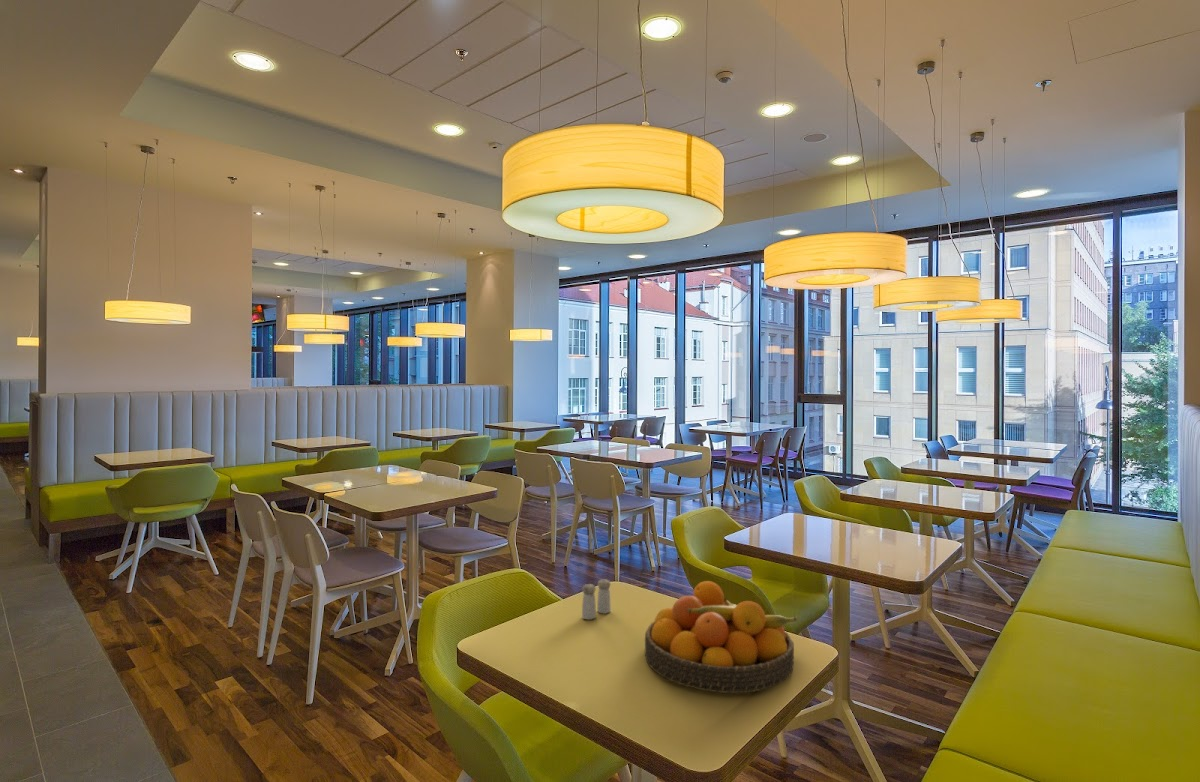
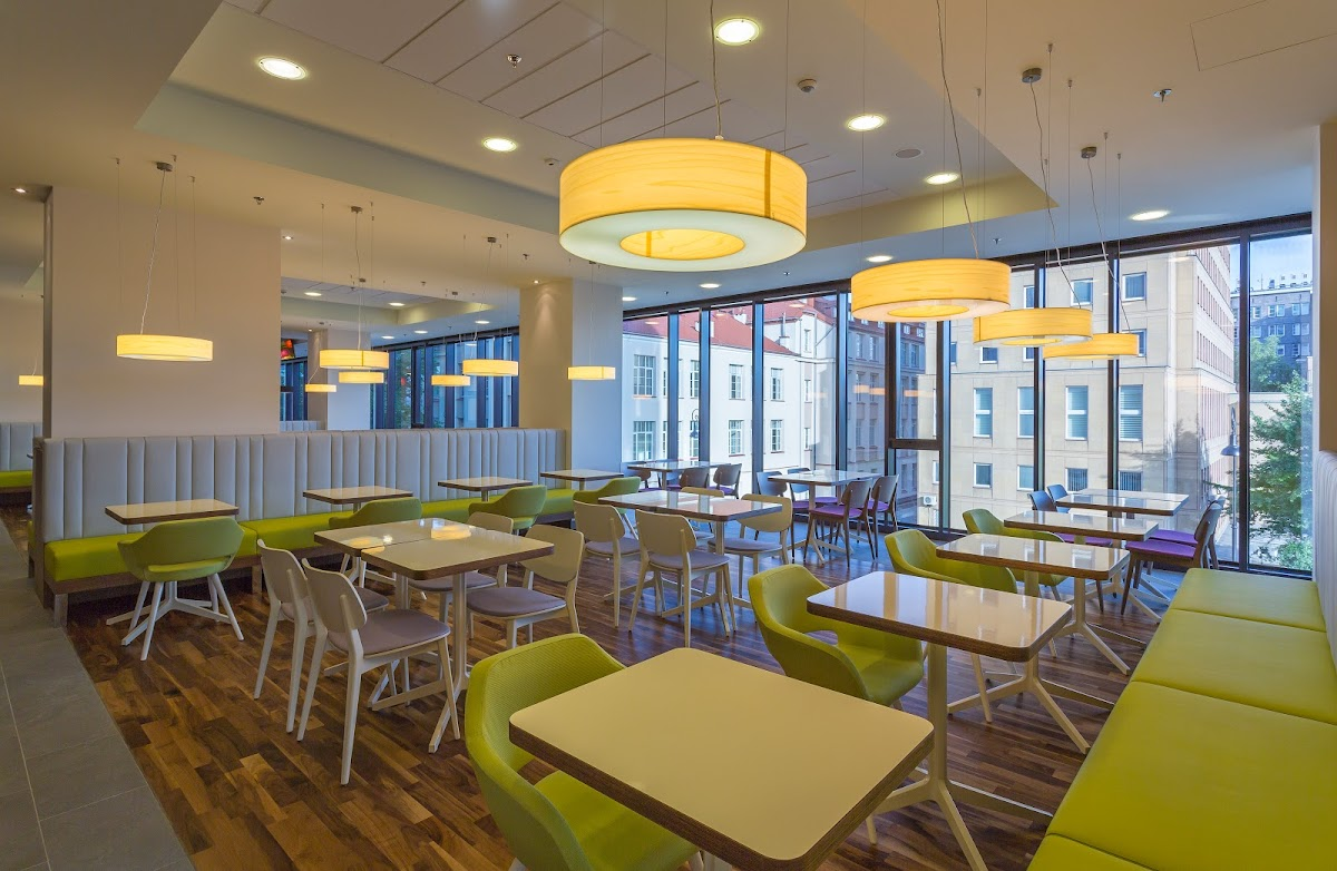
- fruit bowl (717, 626)
- salt and pepper shaker (598, 598)
